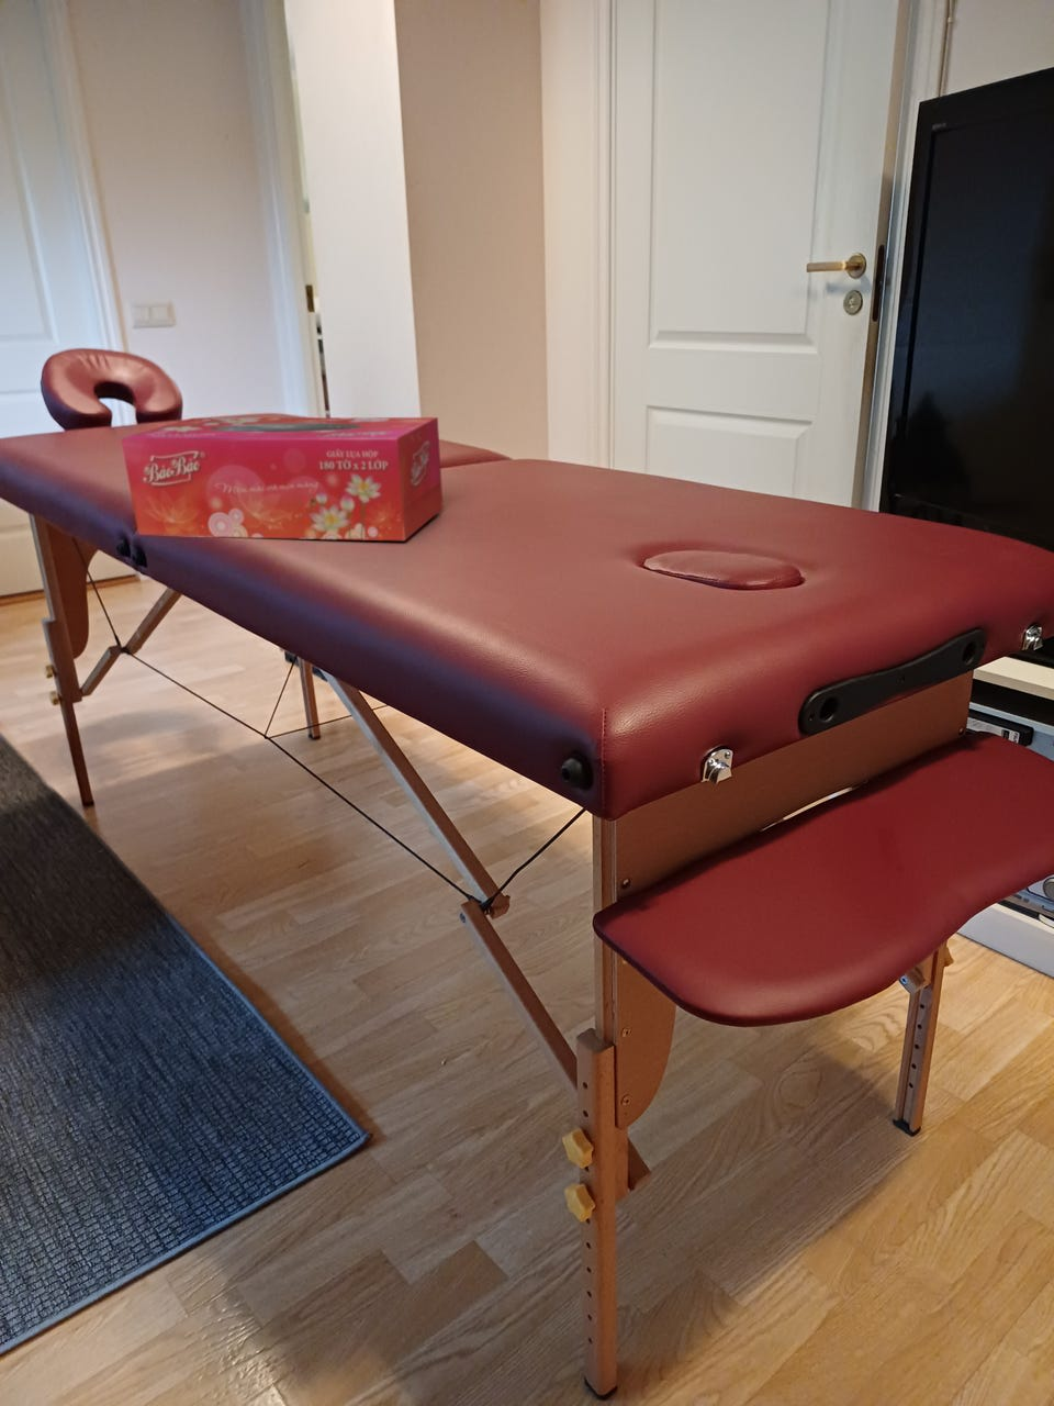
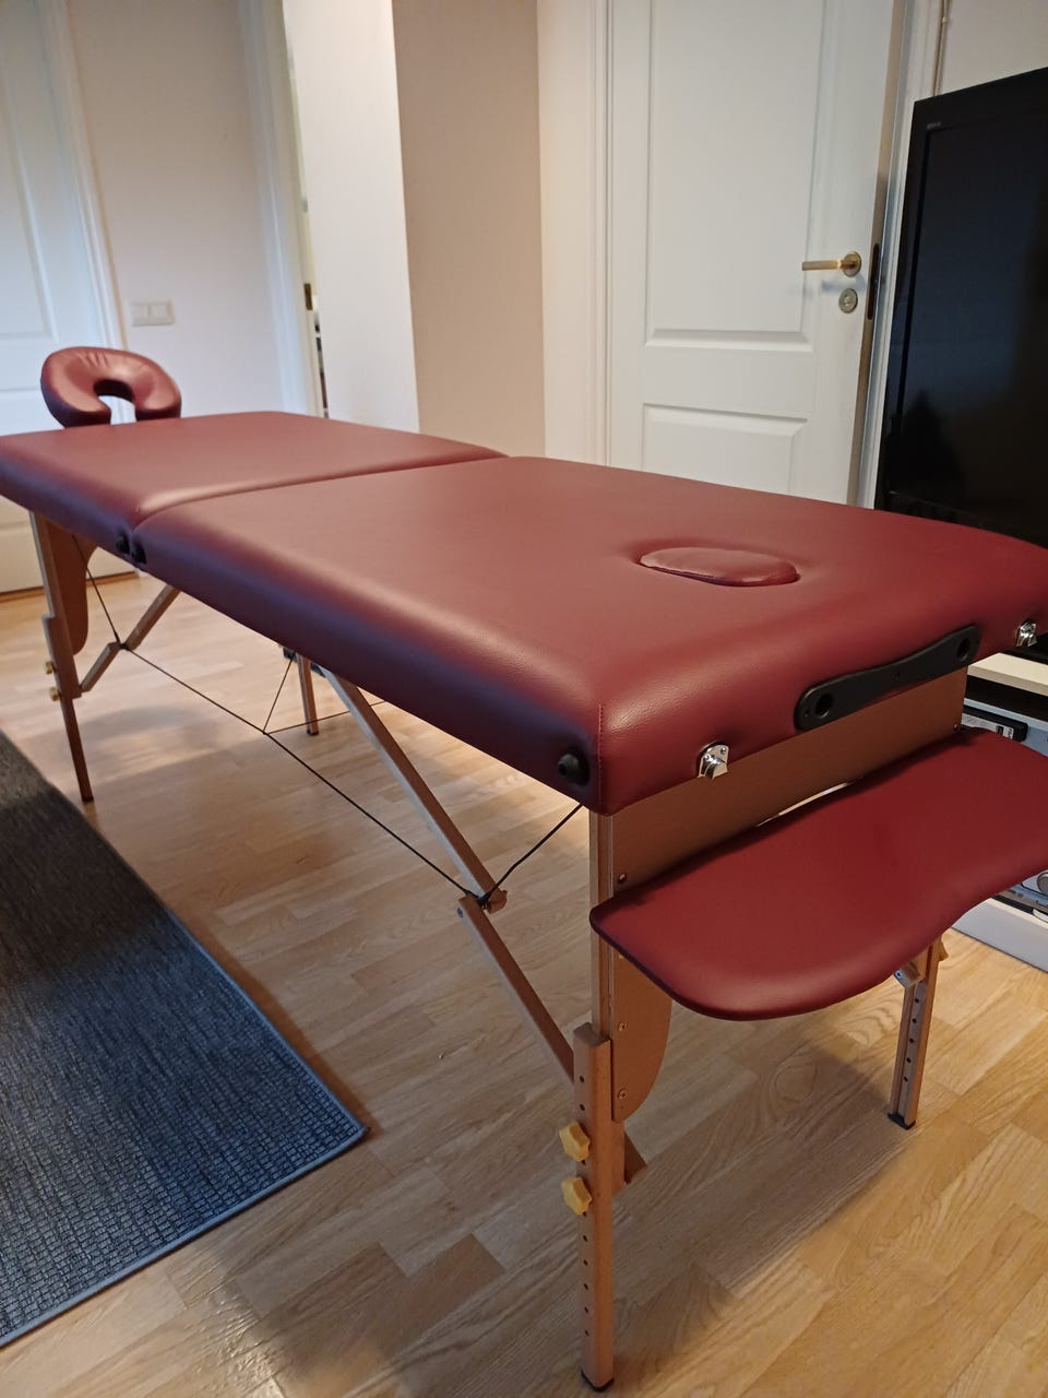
- tissue box (291, 475)
